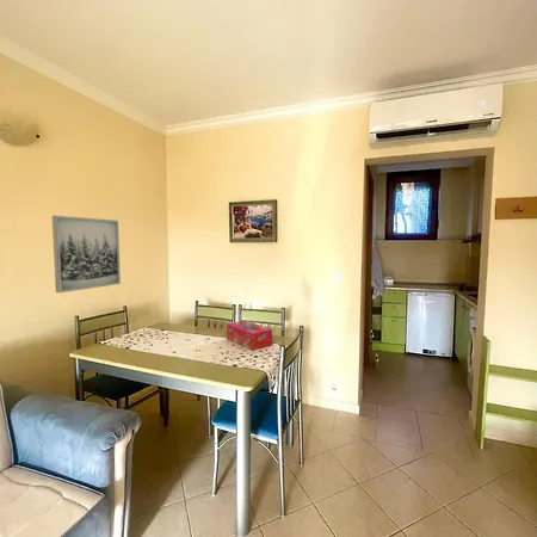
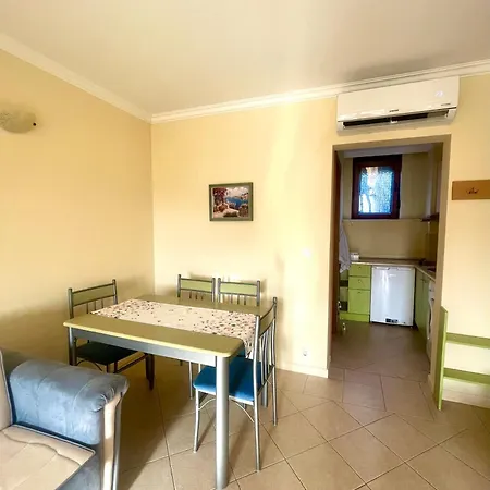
- tissue box (248, 334)
- wall art (90, 253)
